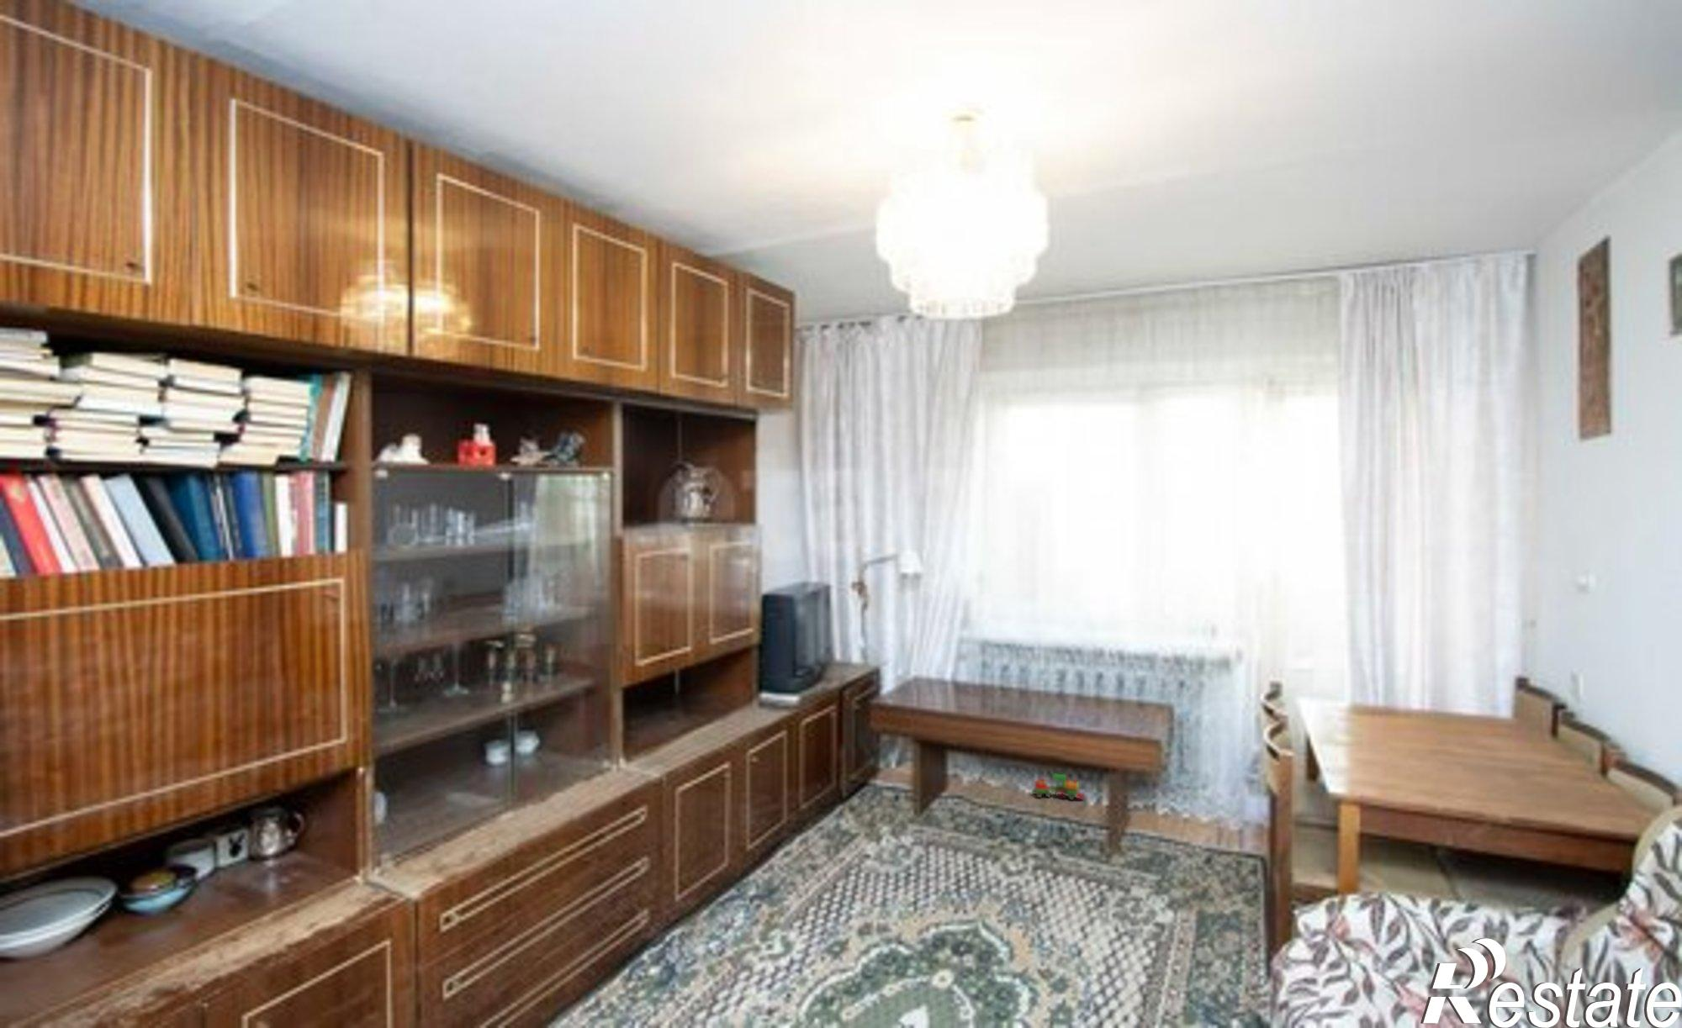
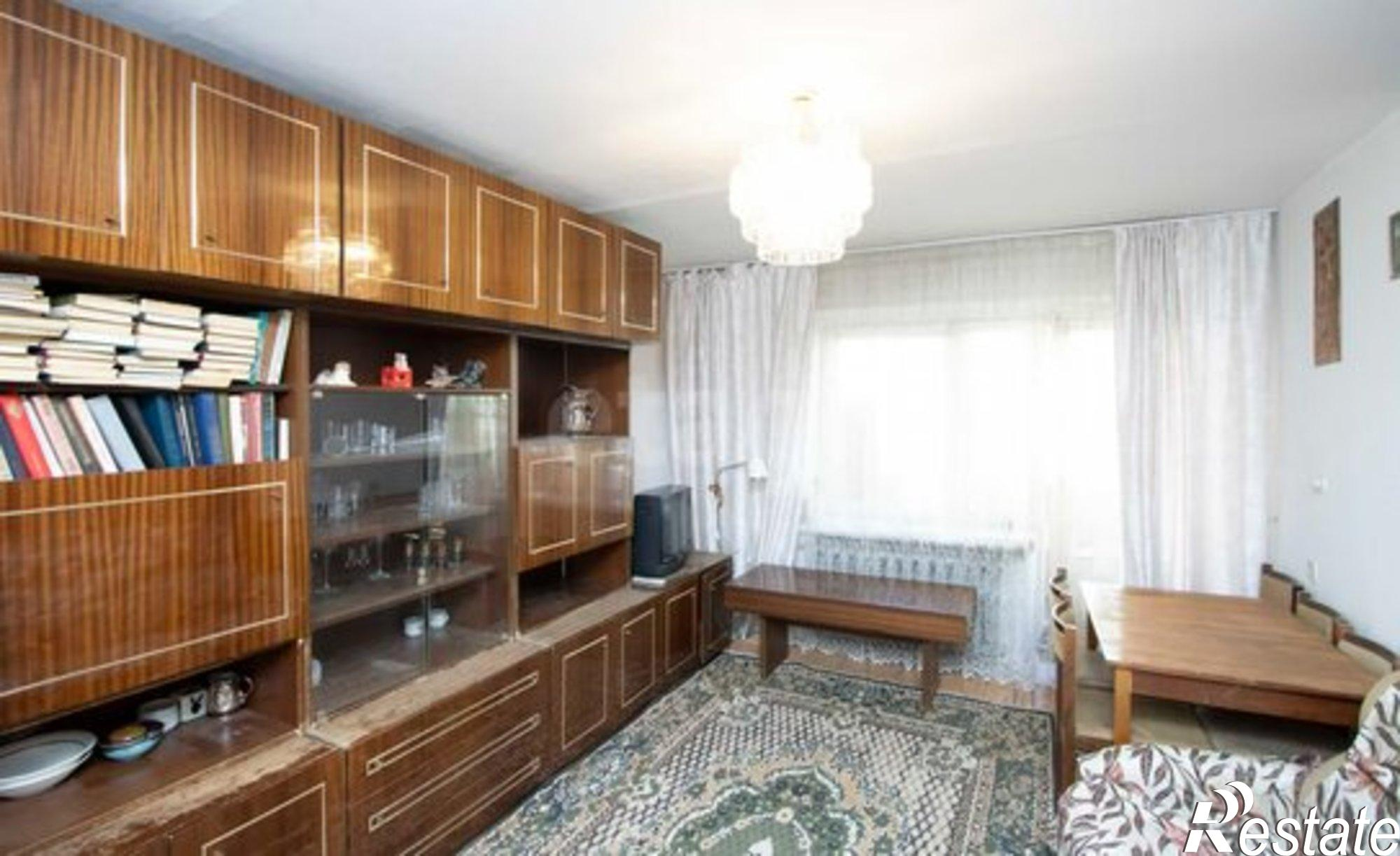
- toy train (1057, 787)
